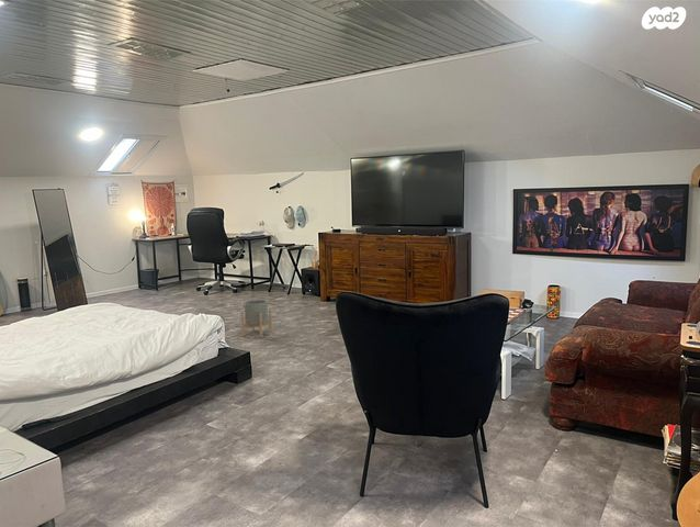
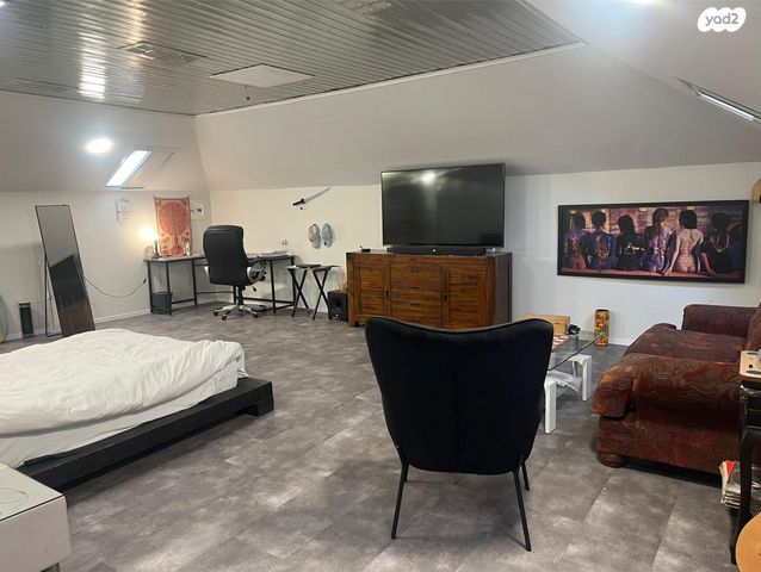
- planter (256, 317)
